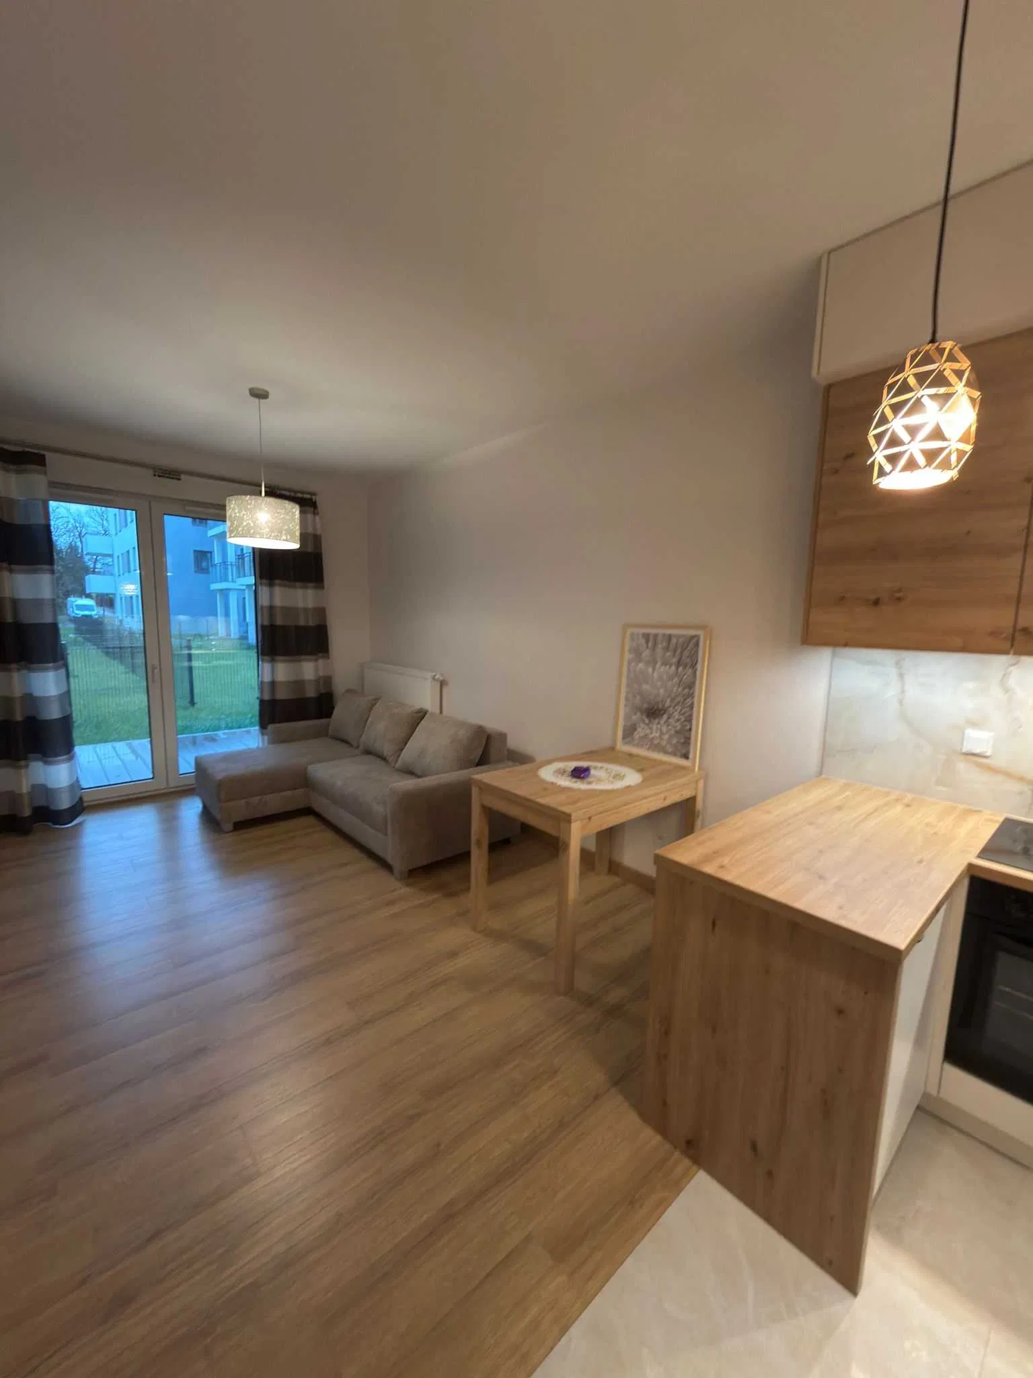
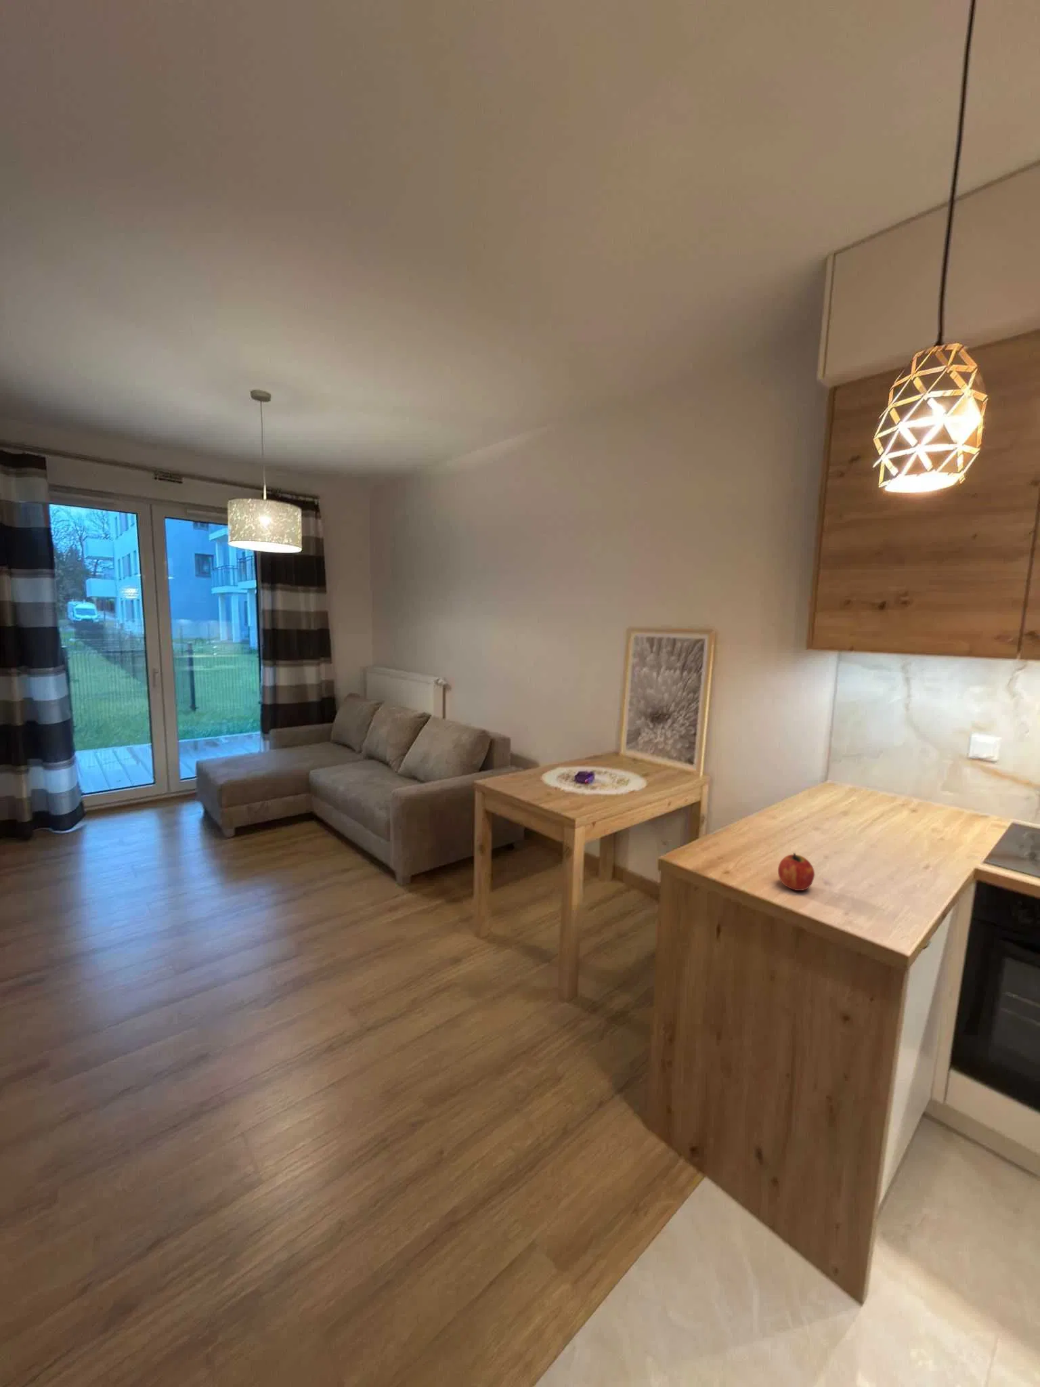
+ fruit (795, 870)
